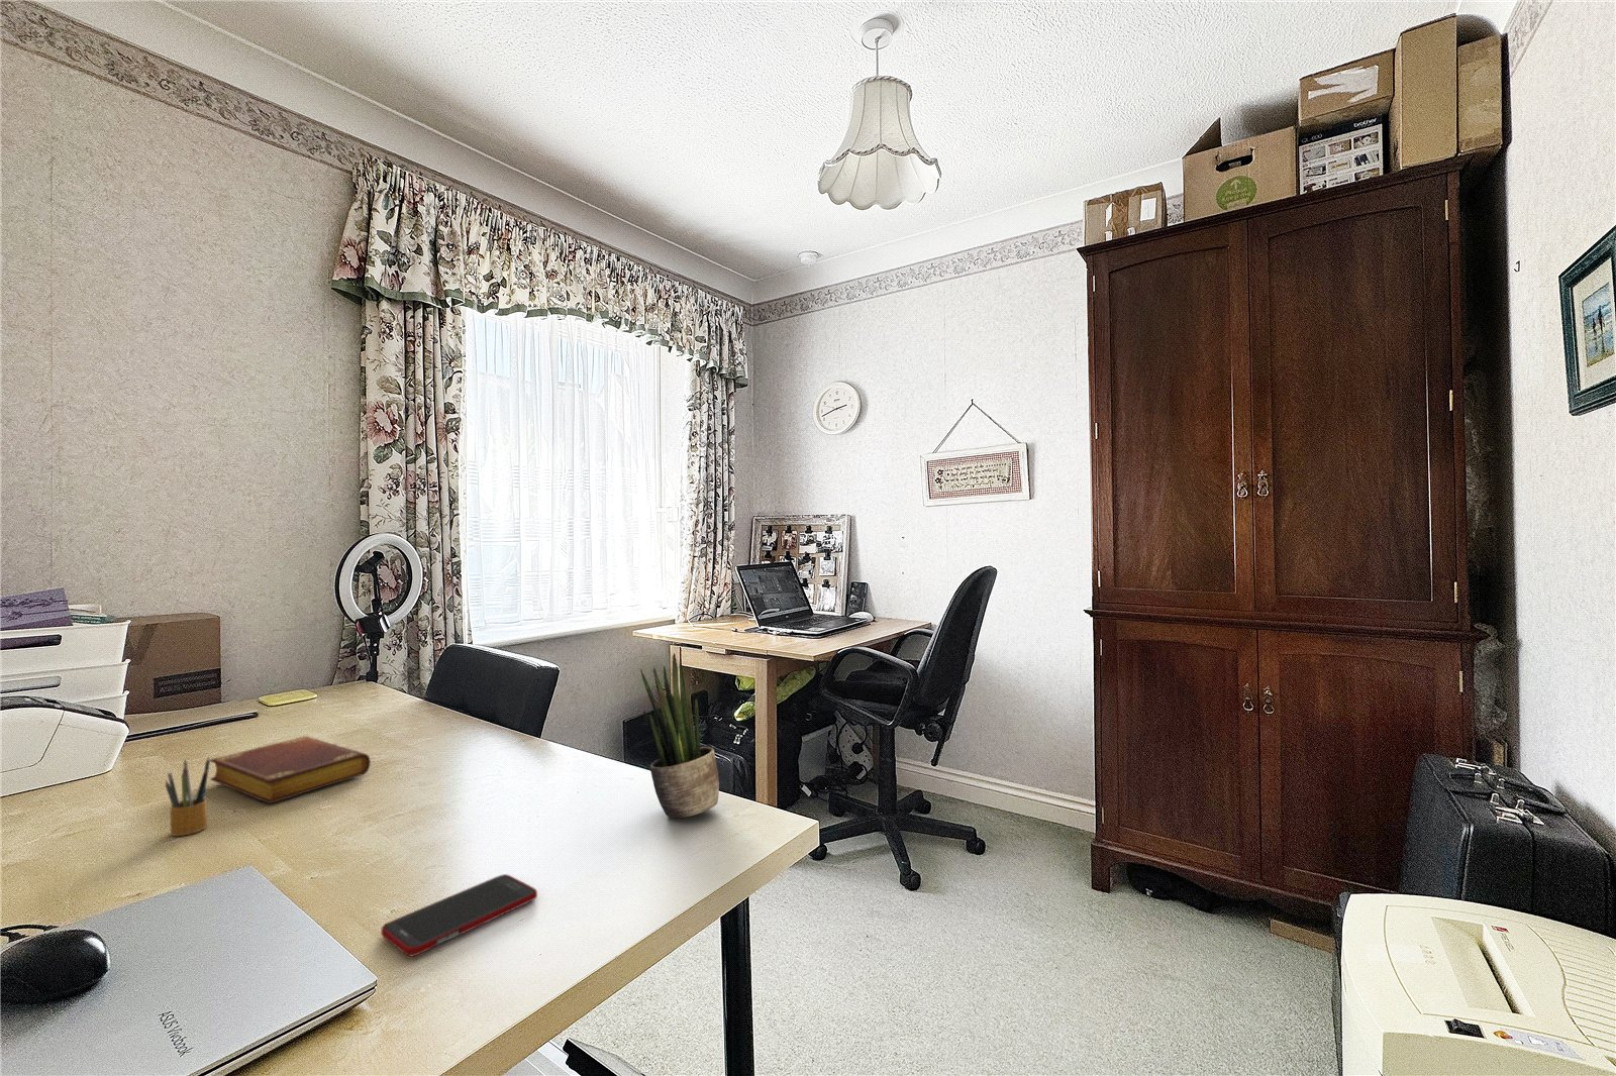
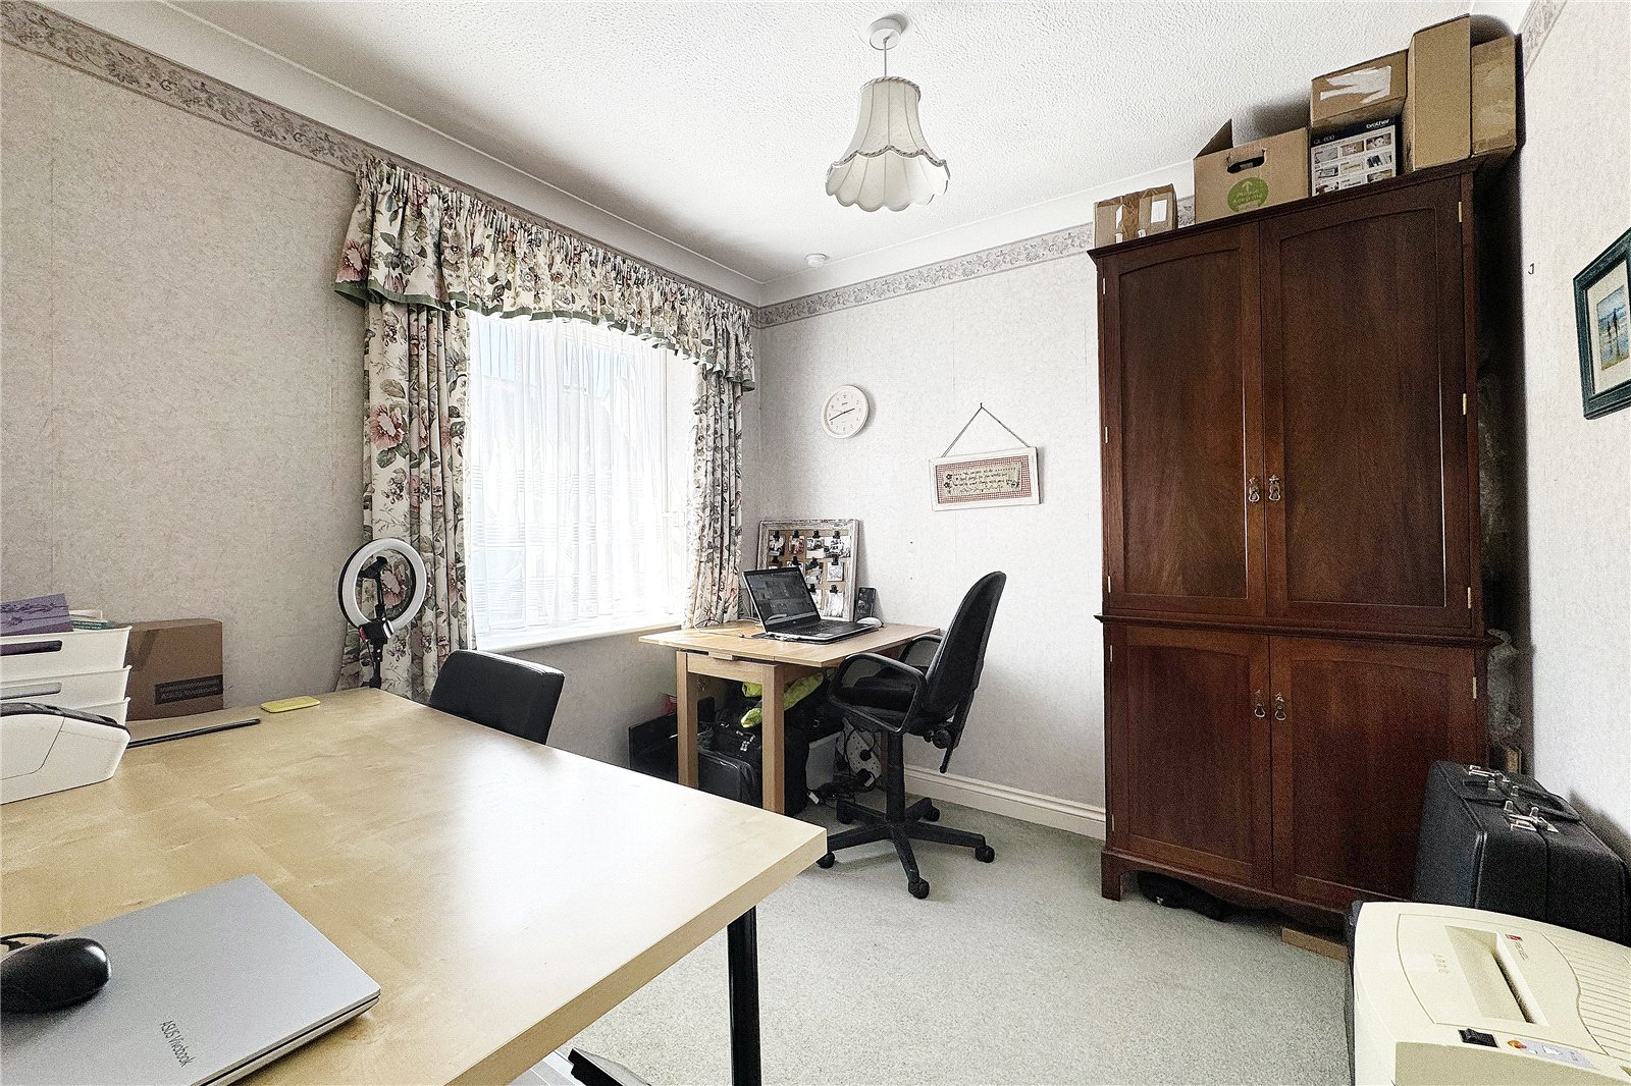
- potted plant (676, 731)
- pencil box (191, 796)
- cell phone (463, 911)
- book (292, 765)
